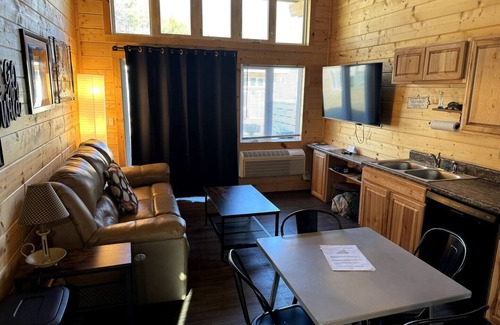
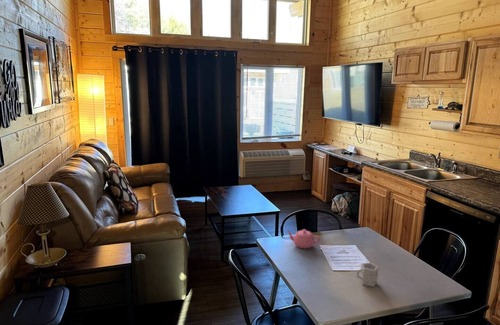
+ cup (367, 274)
+ teapot (302, 237)
